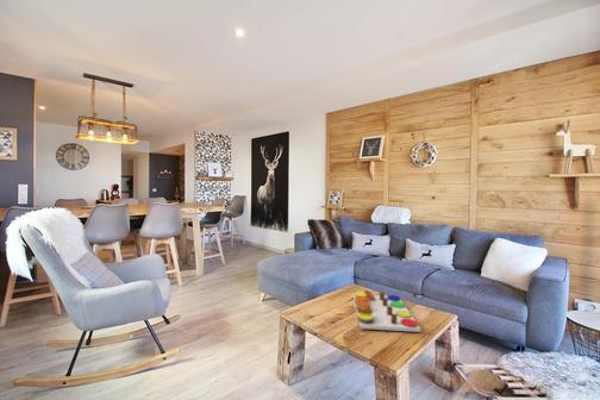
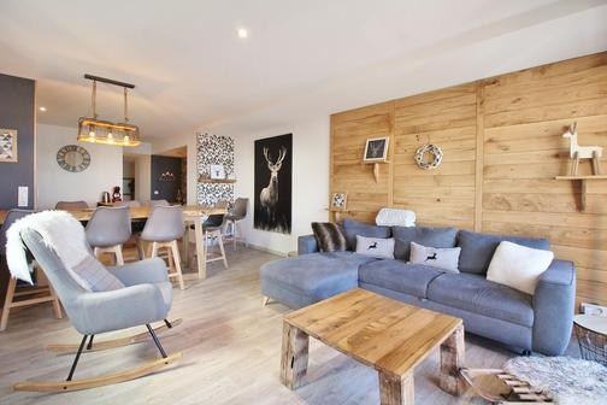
- board game (381, 305)
